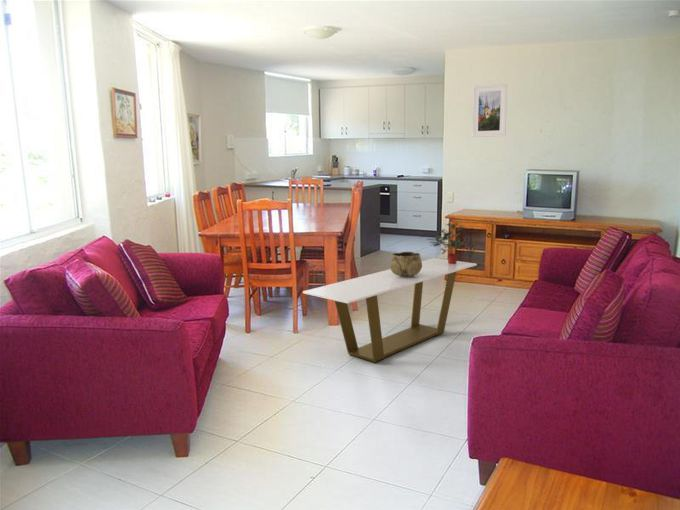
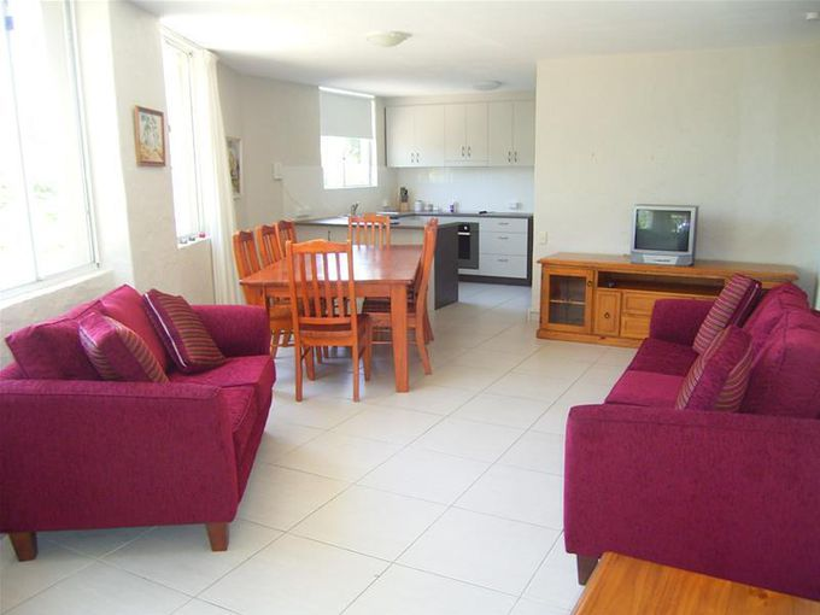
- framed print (489, 111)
- potted plant (447, 244)
- coffee table (412, 310)
- decorative bowl (406, 264)
